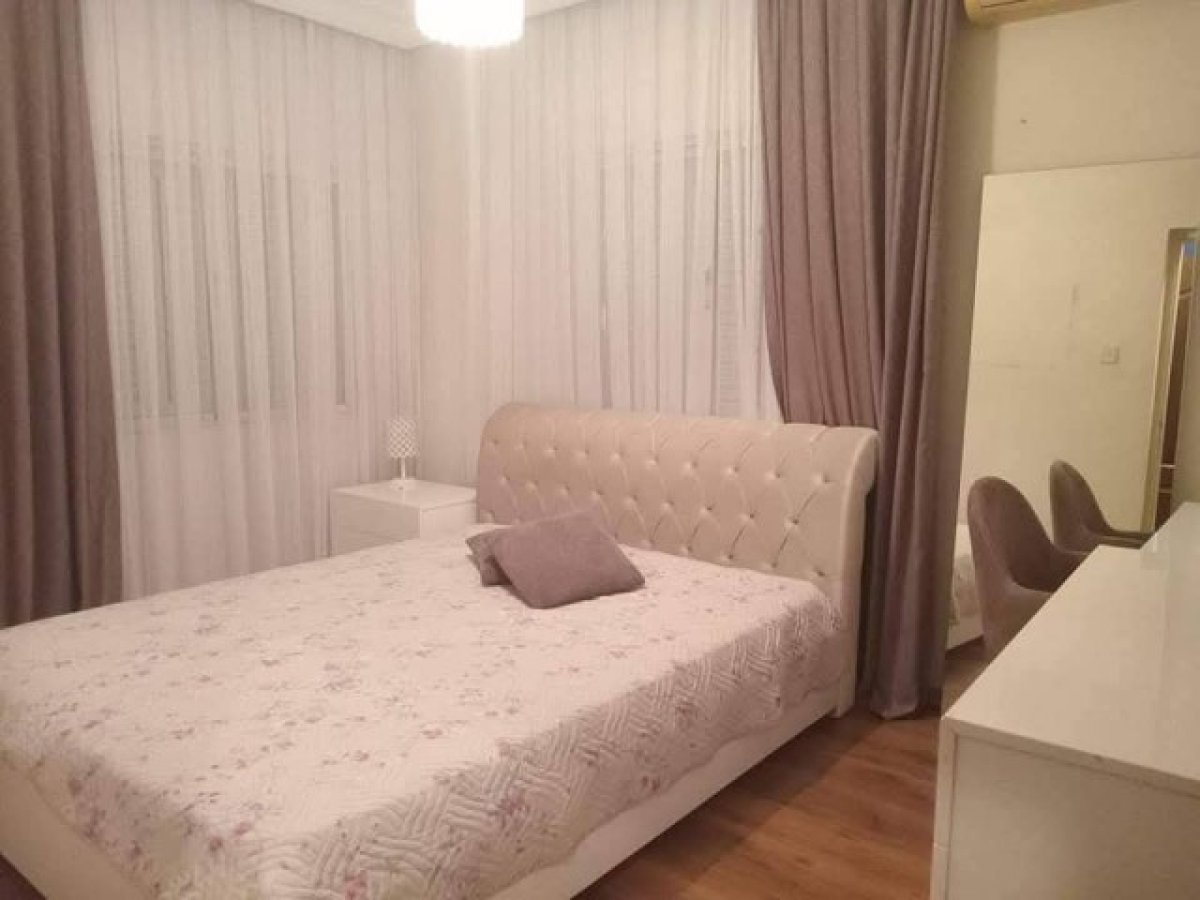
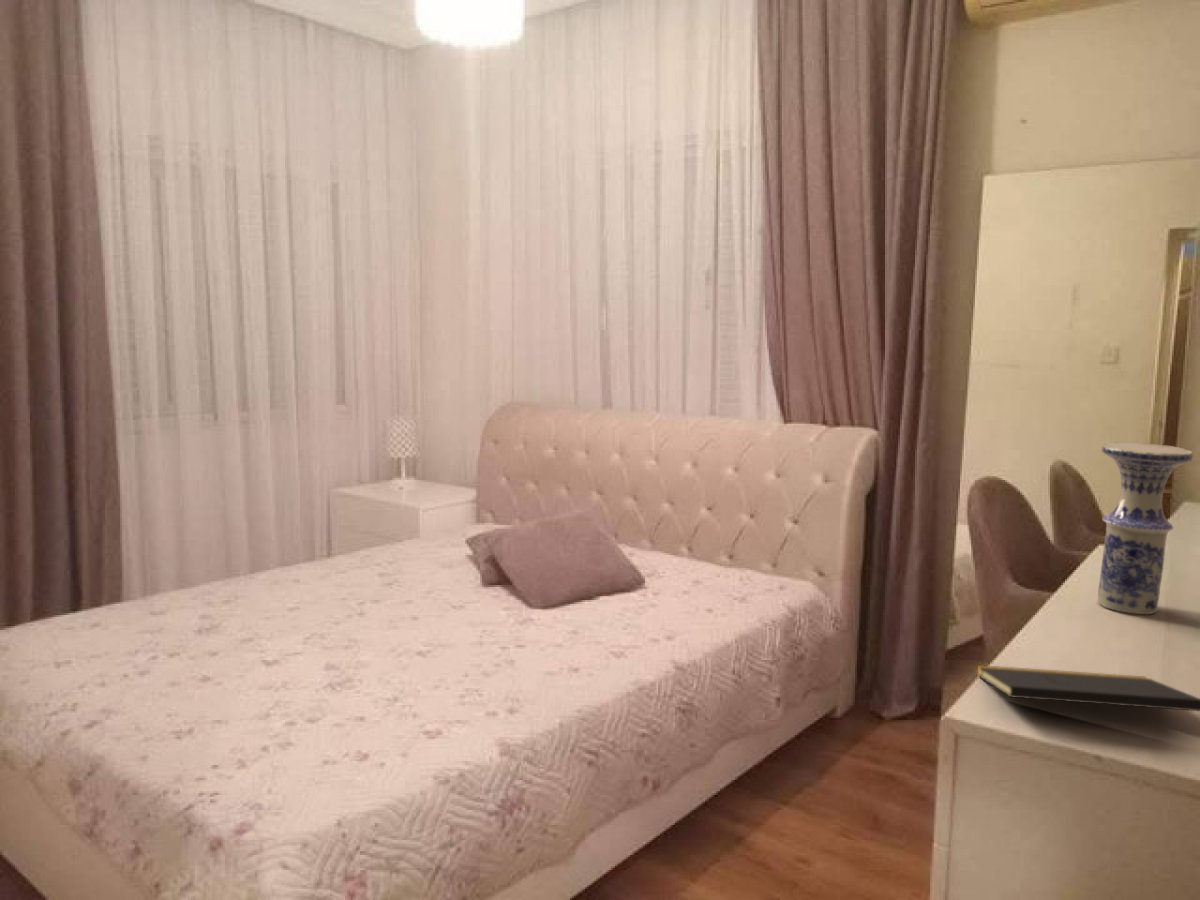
+ notepad (1081, 686)
+ vase (1139, 528)
